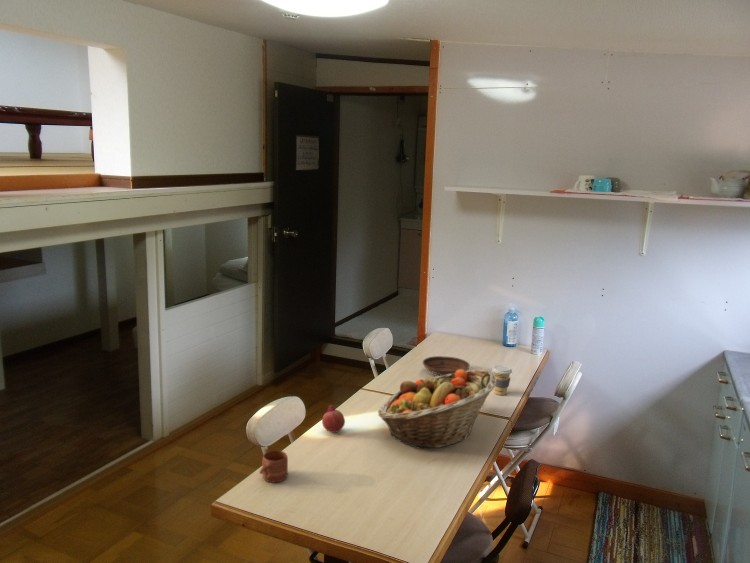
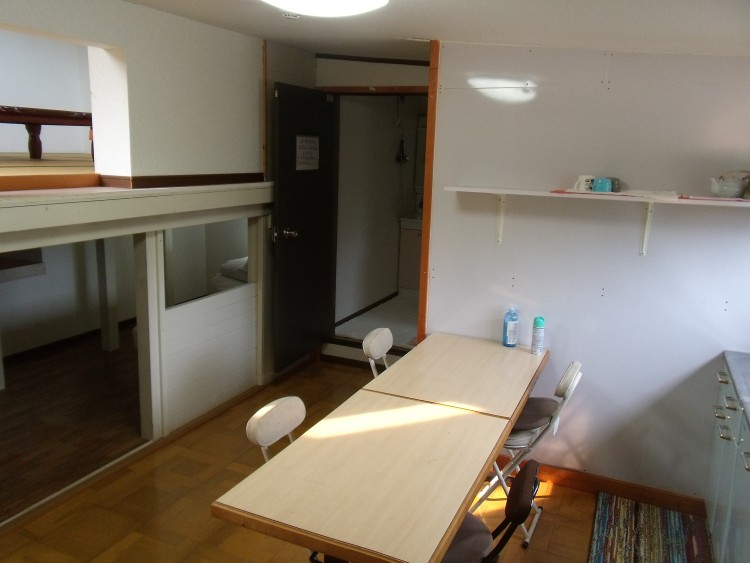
- fruit basket (438, 403)
- coffee cup (501, 380)
- bowl (445, 367)
- mug (270, 468)
- fruit (333, 419)
